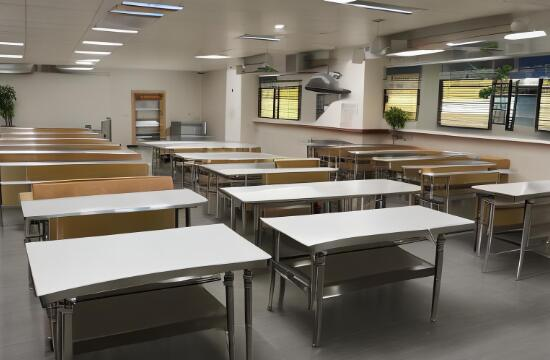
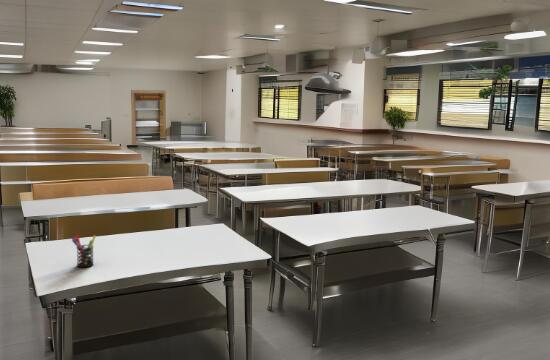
+ pen holder (85, 249)
